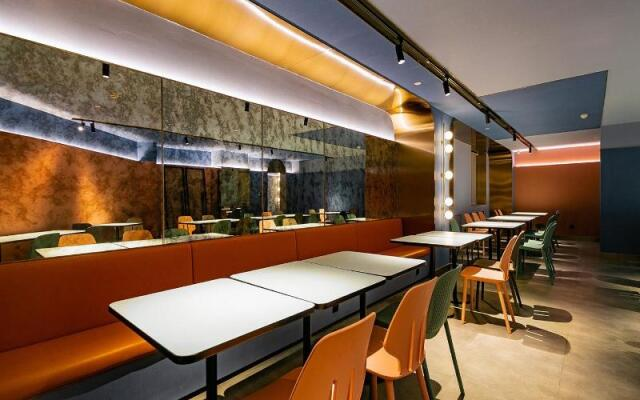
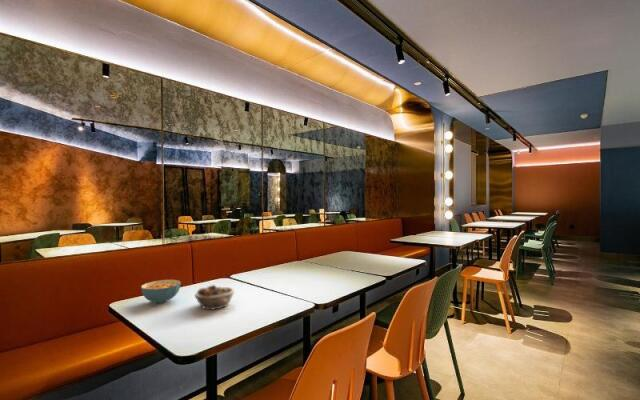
+ cereal bowl (161, 292)
+ succulent planter (215, 295)
